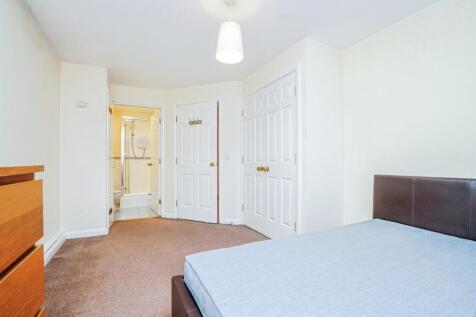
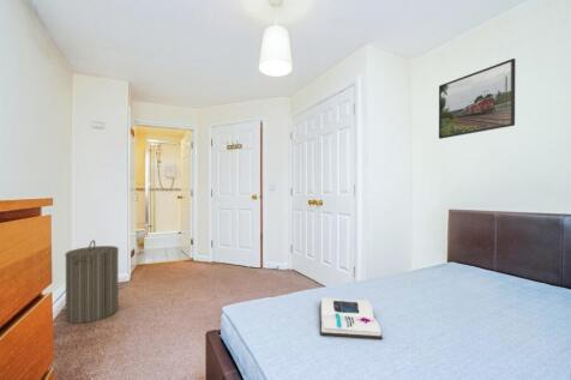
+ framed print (473, 103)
+ book (347, 314)
+ laundry hamper (92, 276)
